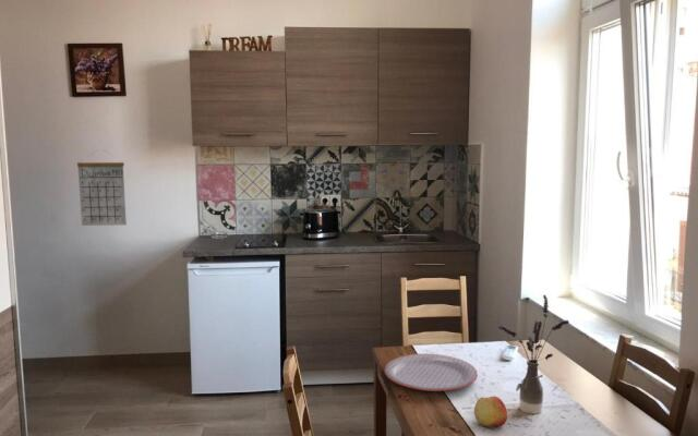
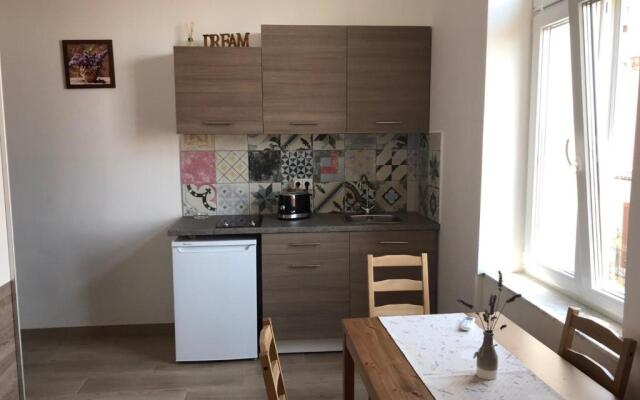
- calendar (101, 186)
- apple (490, 410)
- plate (430, 373)
